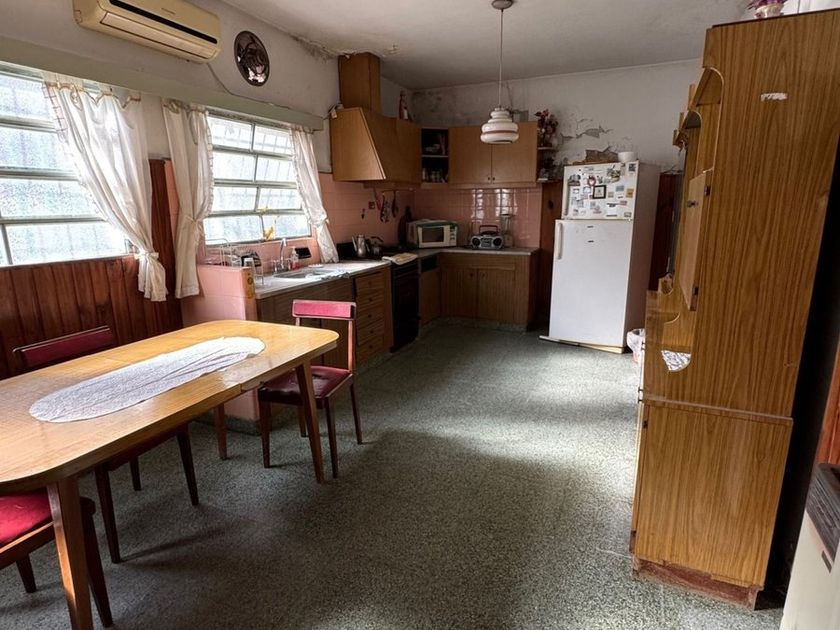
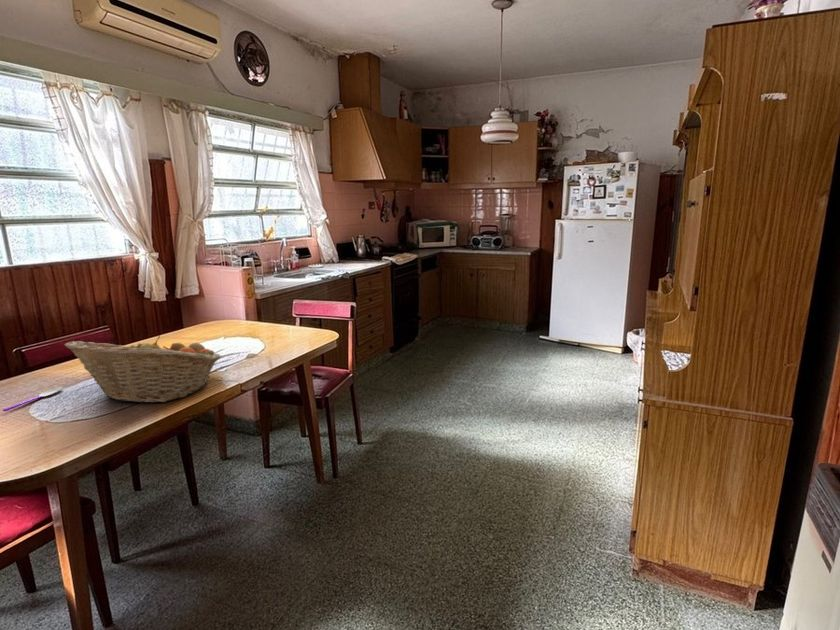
+ fruit basket (147, 361)
+ spoon (33, 398)
